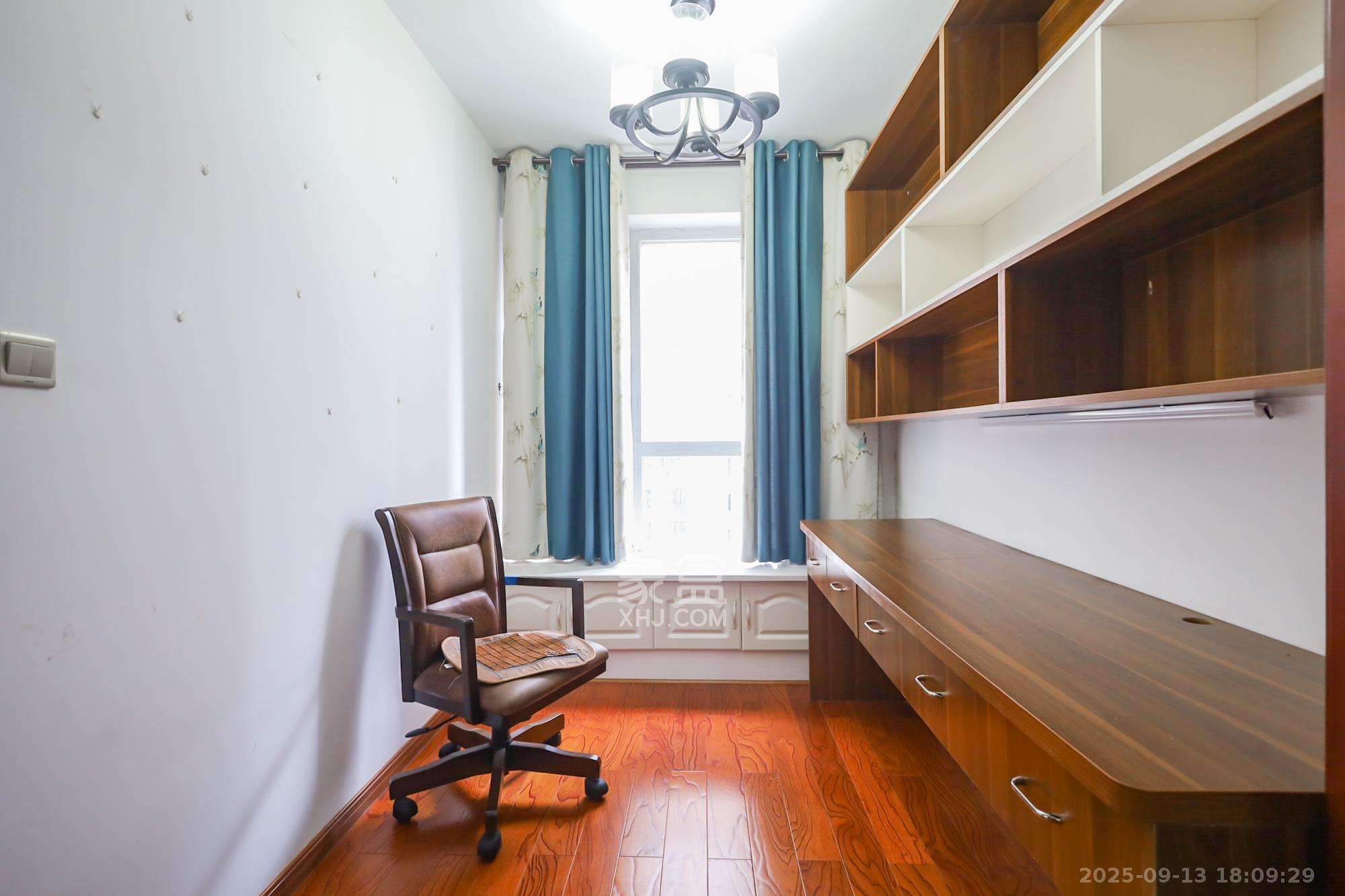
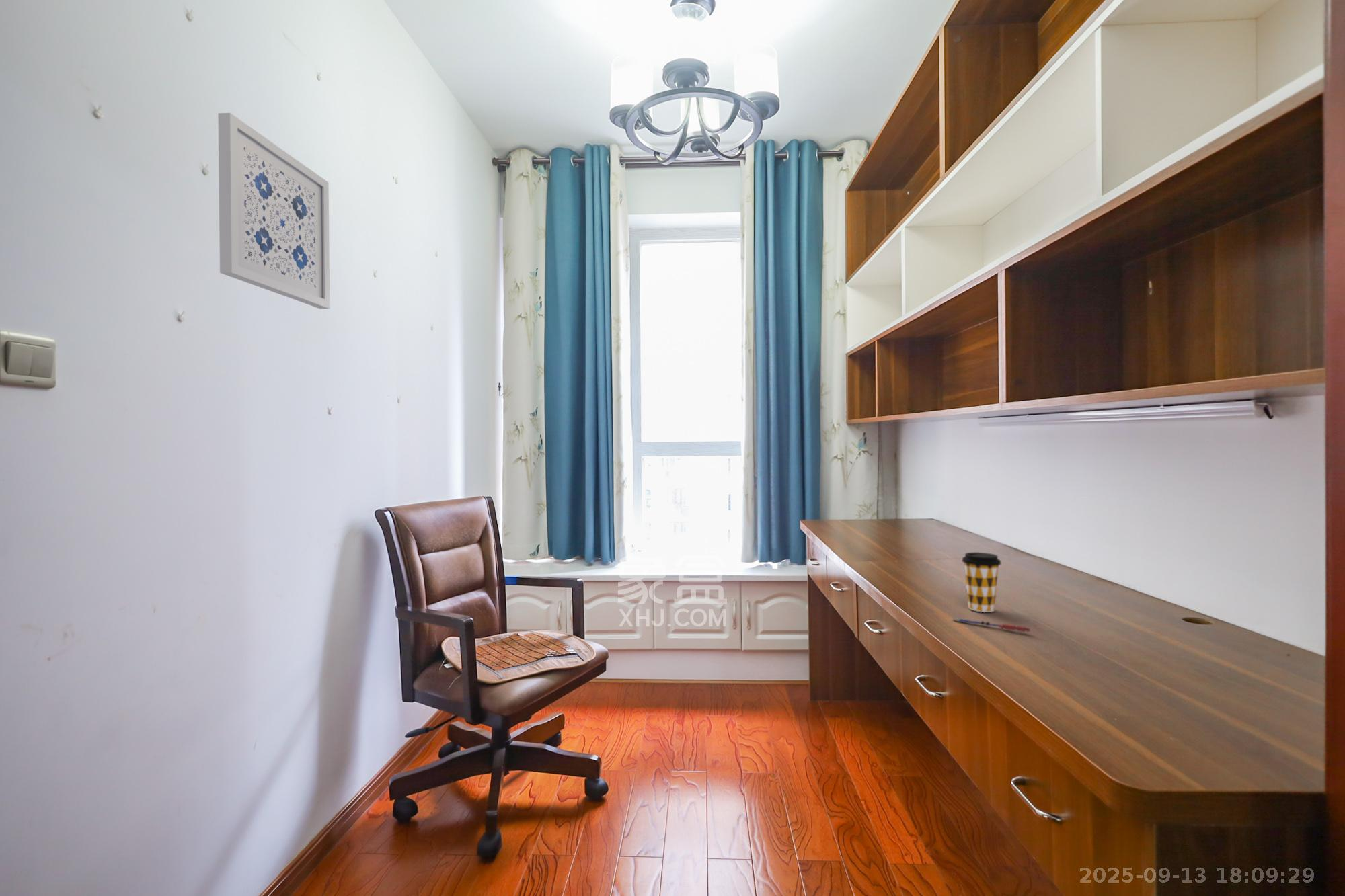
+ pen (990, 624)
+ wall art (280, 222)
+ coffee cup (981, 581)
